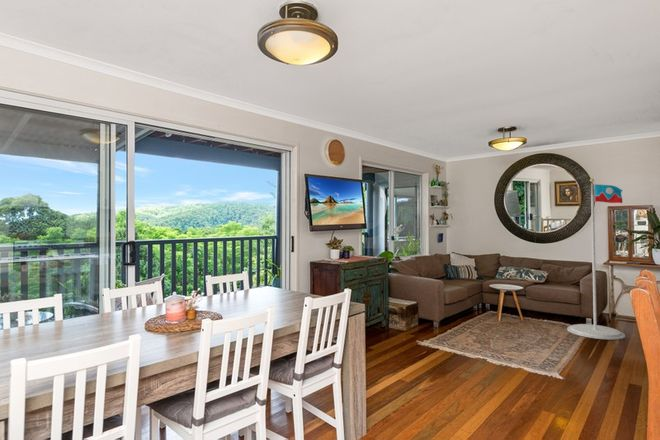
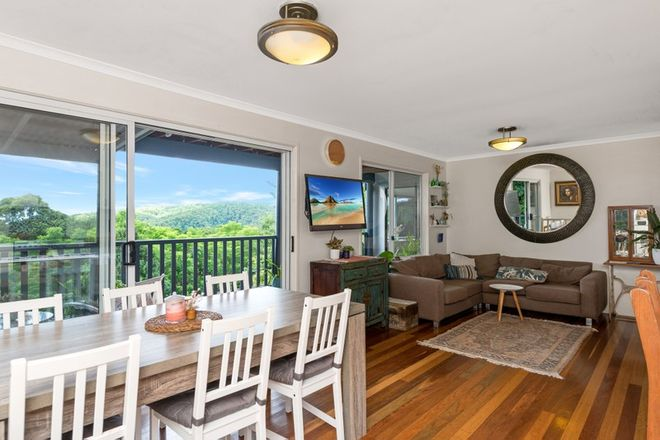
- flag (594, 255)
